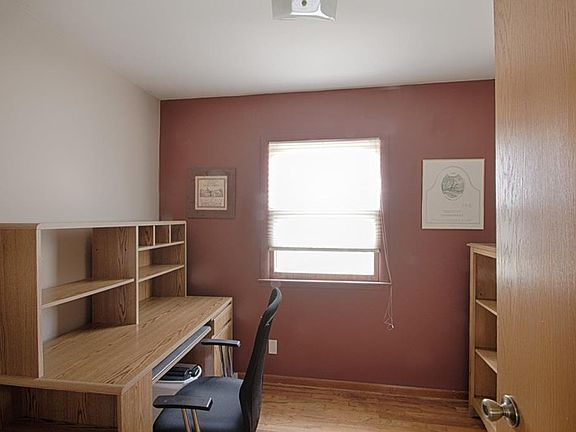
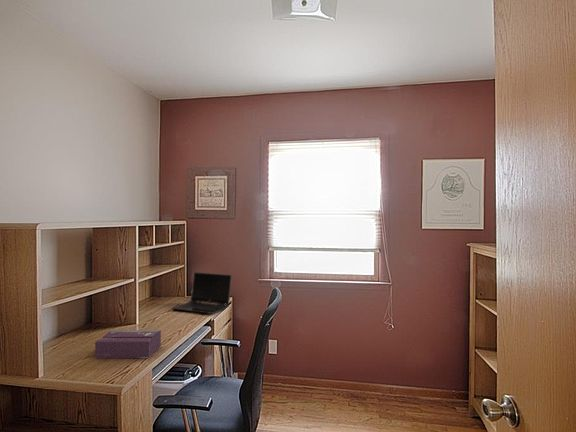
+ tissue box (129, 343)
+ laptop computer (202, 292)
